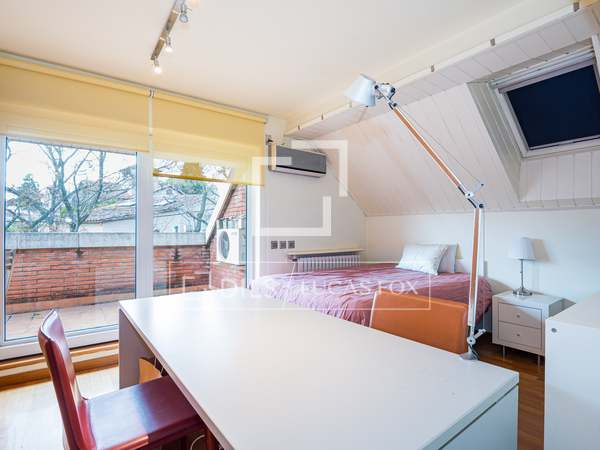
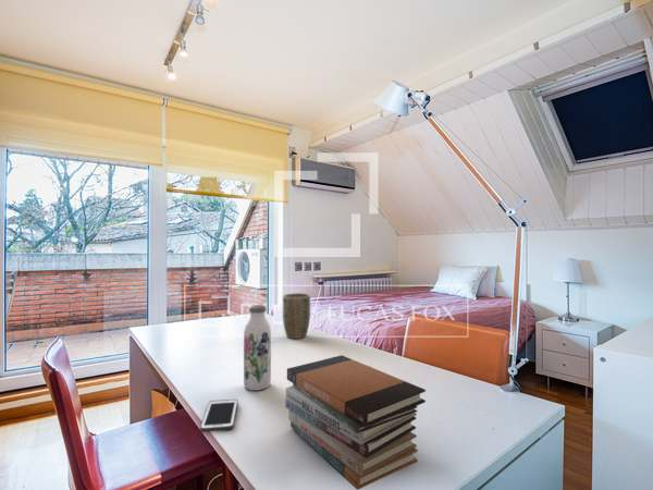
+ plant pot (296, 315)
+ water bottle (257, 345)
+ book stack (348, 409)
+ cell phone (220, 414)
